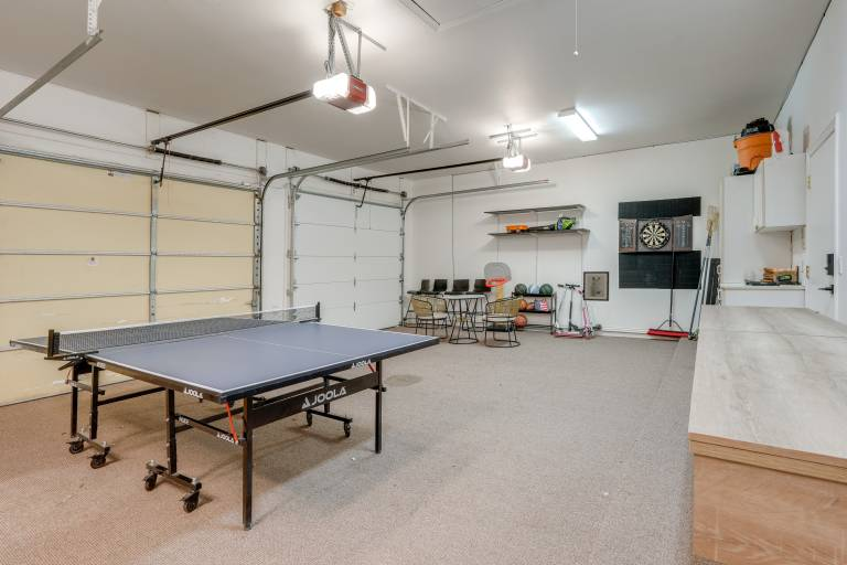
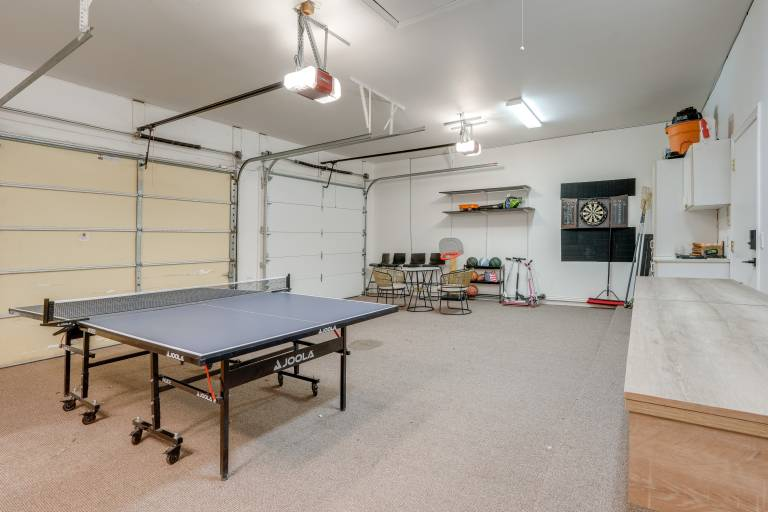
- wall art (596, 286)
